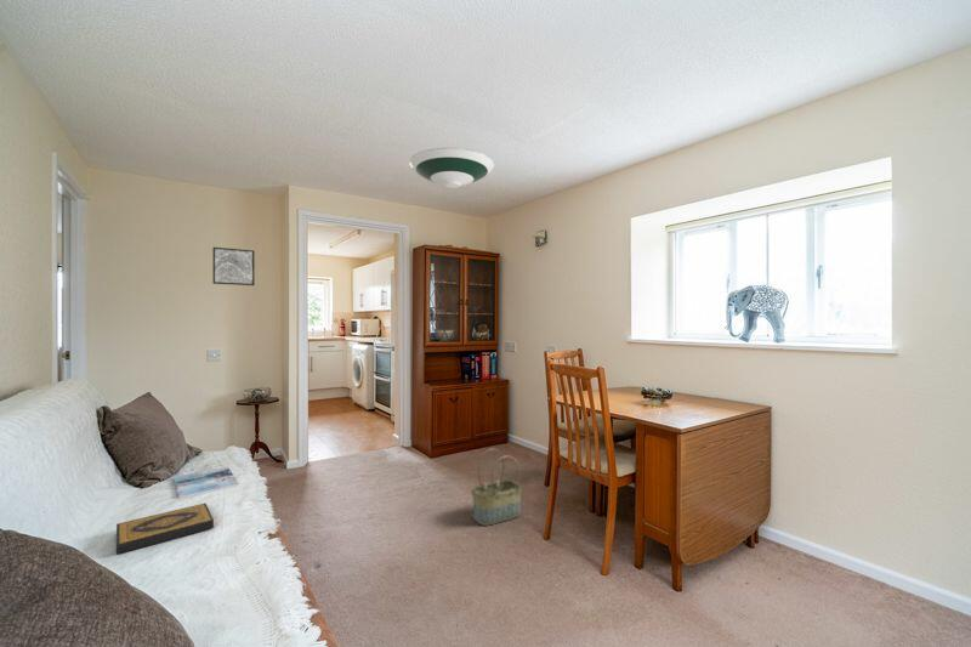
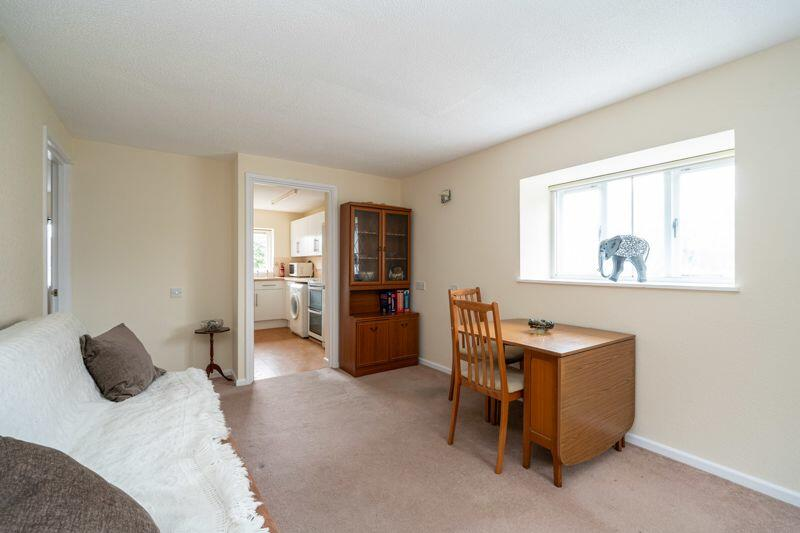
- hardback book (165, 526)
- wall art (233, 266)
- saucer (452, 175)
- basket (496, 484)
- magazine (205, 481)
